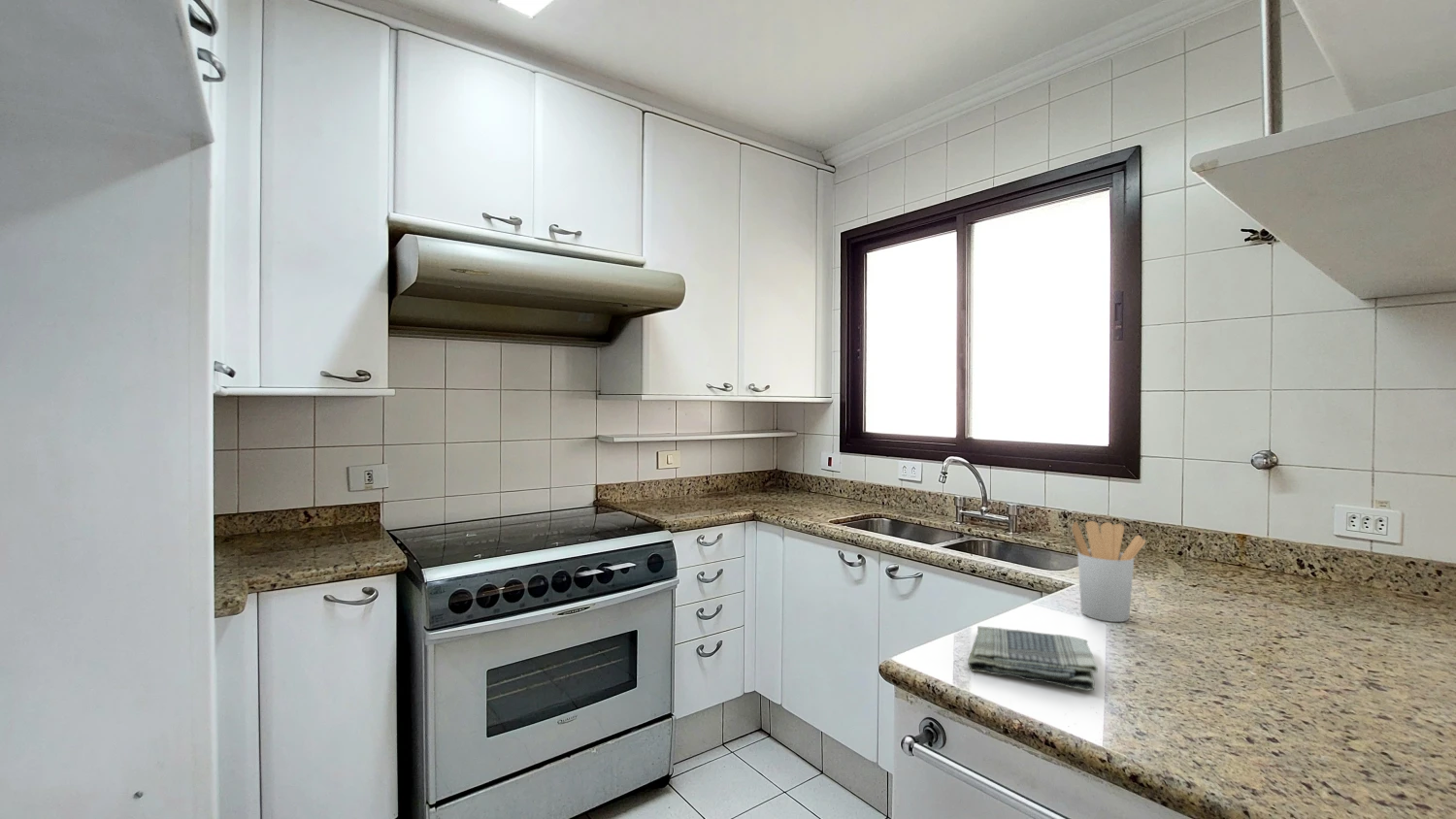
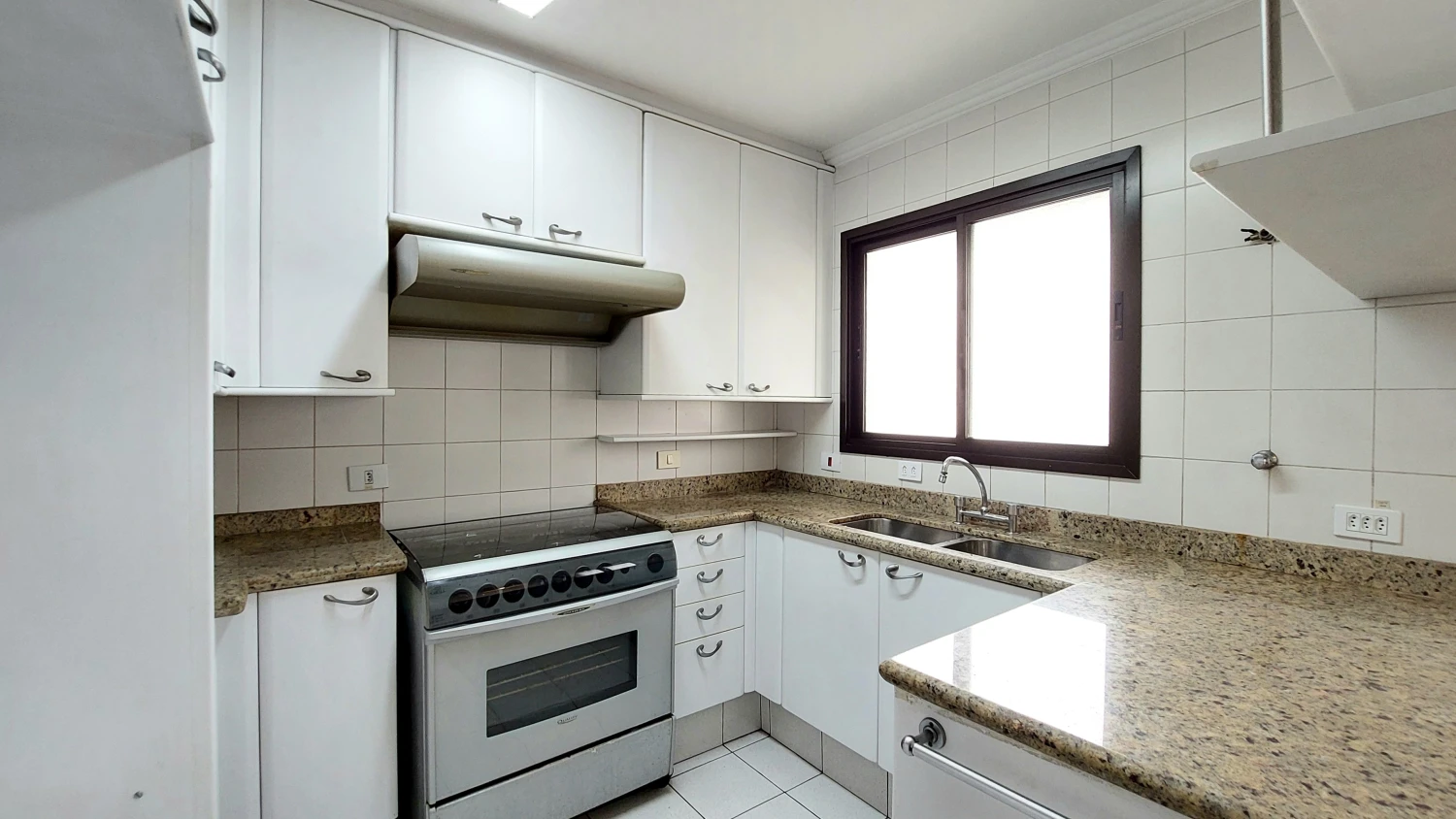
- utensil holder (1104, 567)
- dish towel (1030, 651)
